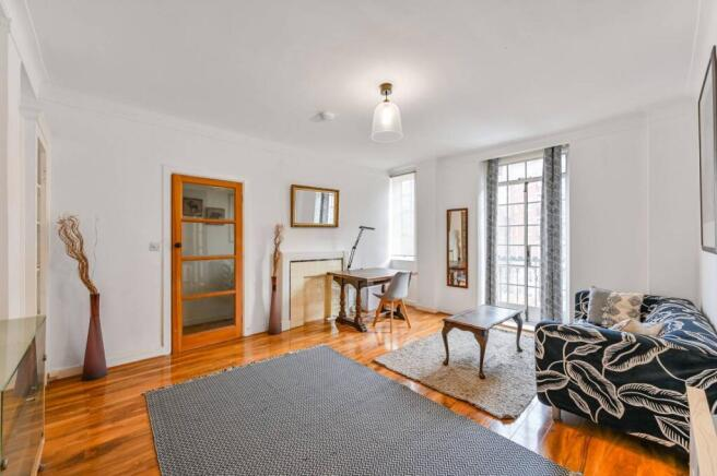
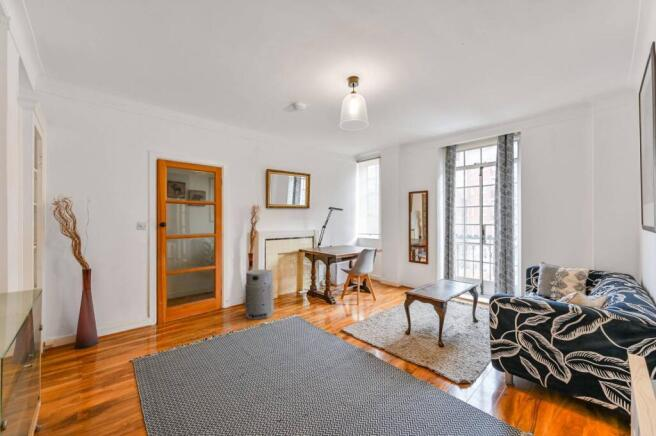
+ air purifier (259, 293)
